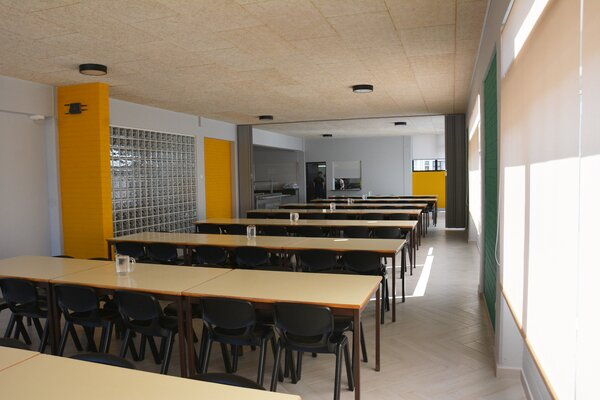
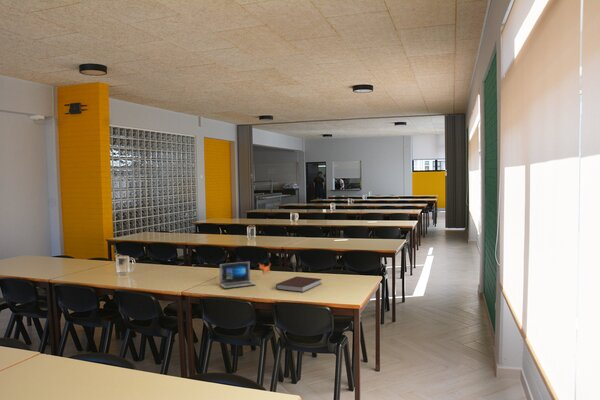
+ laptop (243, 273)
+ notebook (299, 283)
